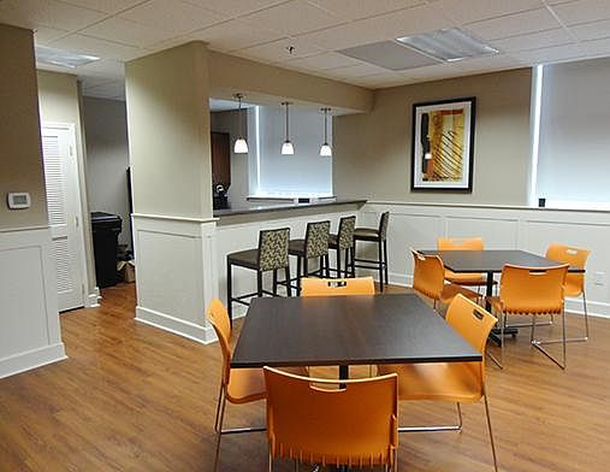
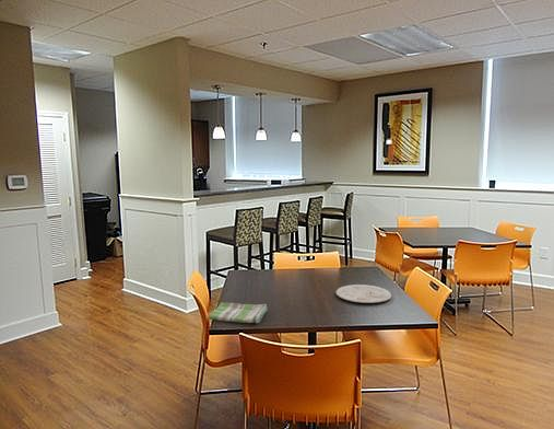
+ plate (363, 293)
+ dish towel (238, 311)
